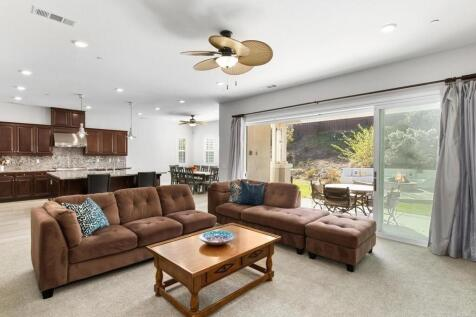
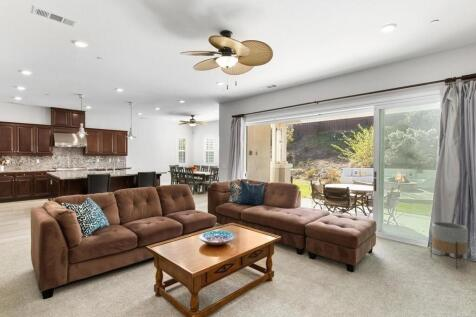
+ planter (448, 243)
